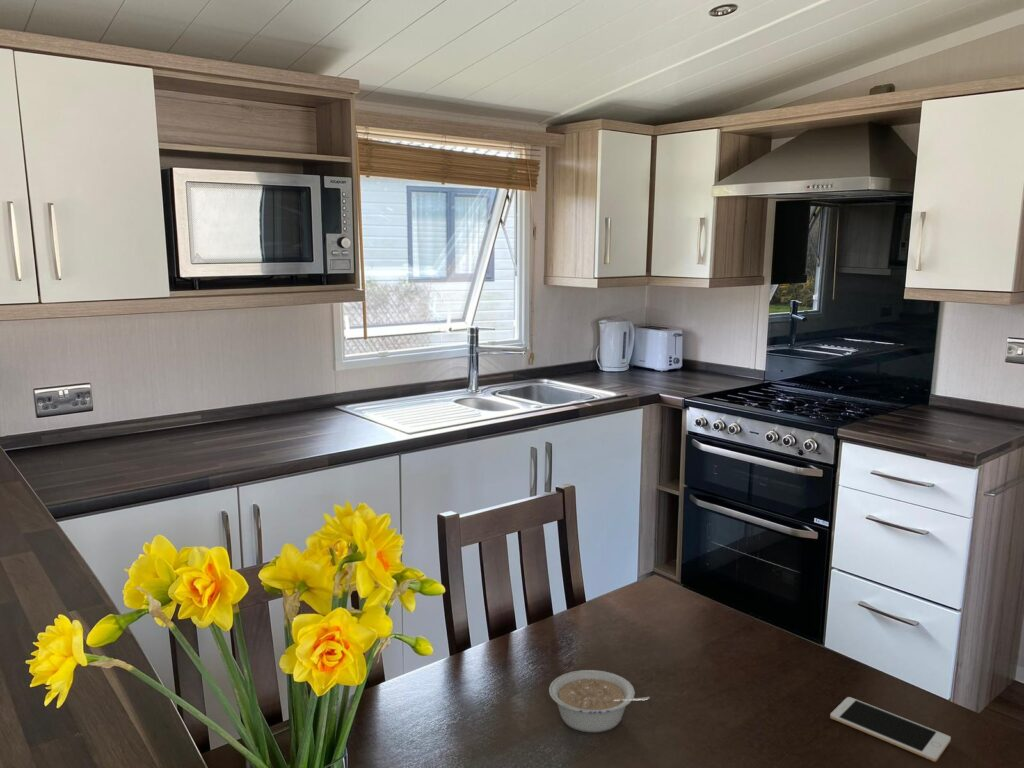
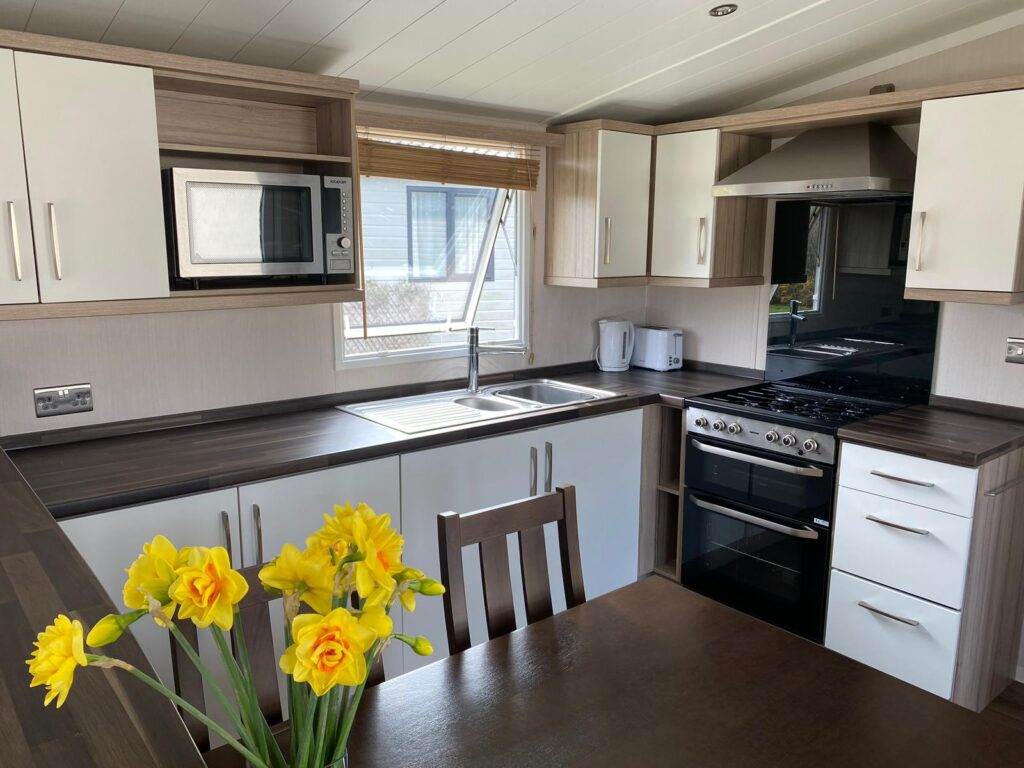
- legume (594, 700)
- cell phone (888, 727)
